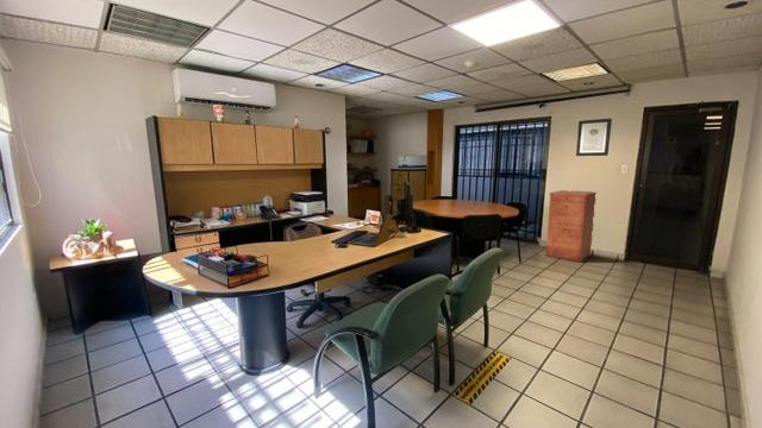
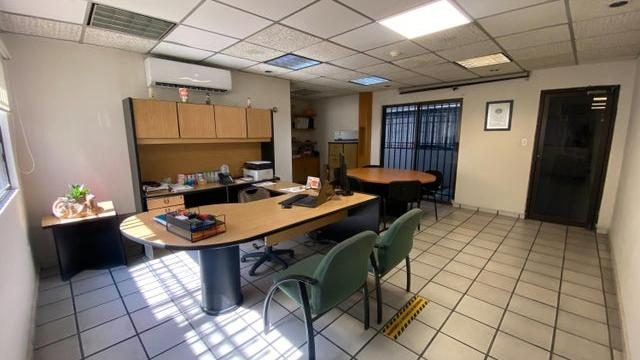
- filing cabinet (570, 224)
